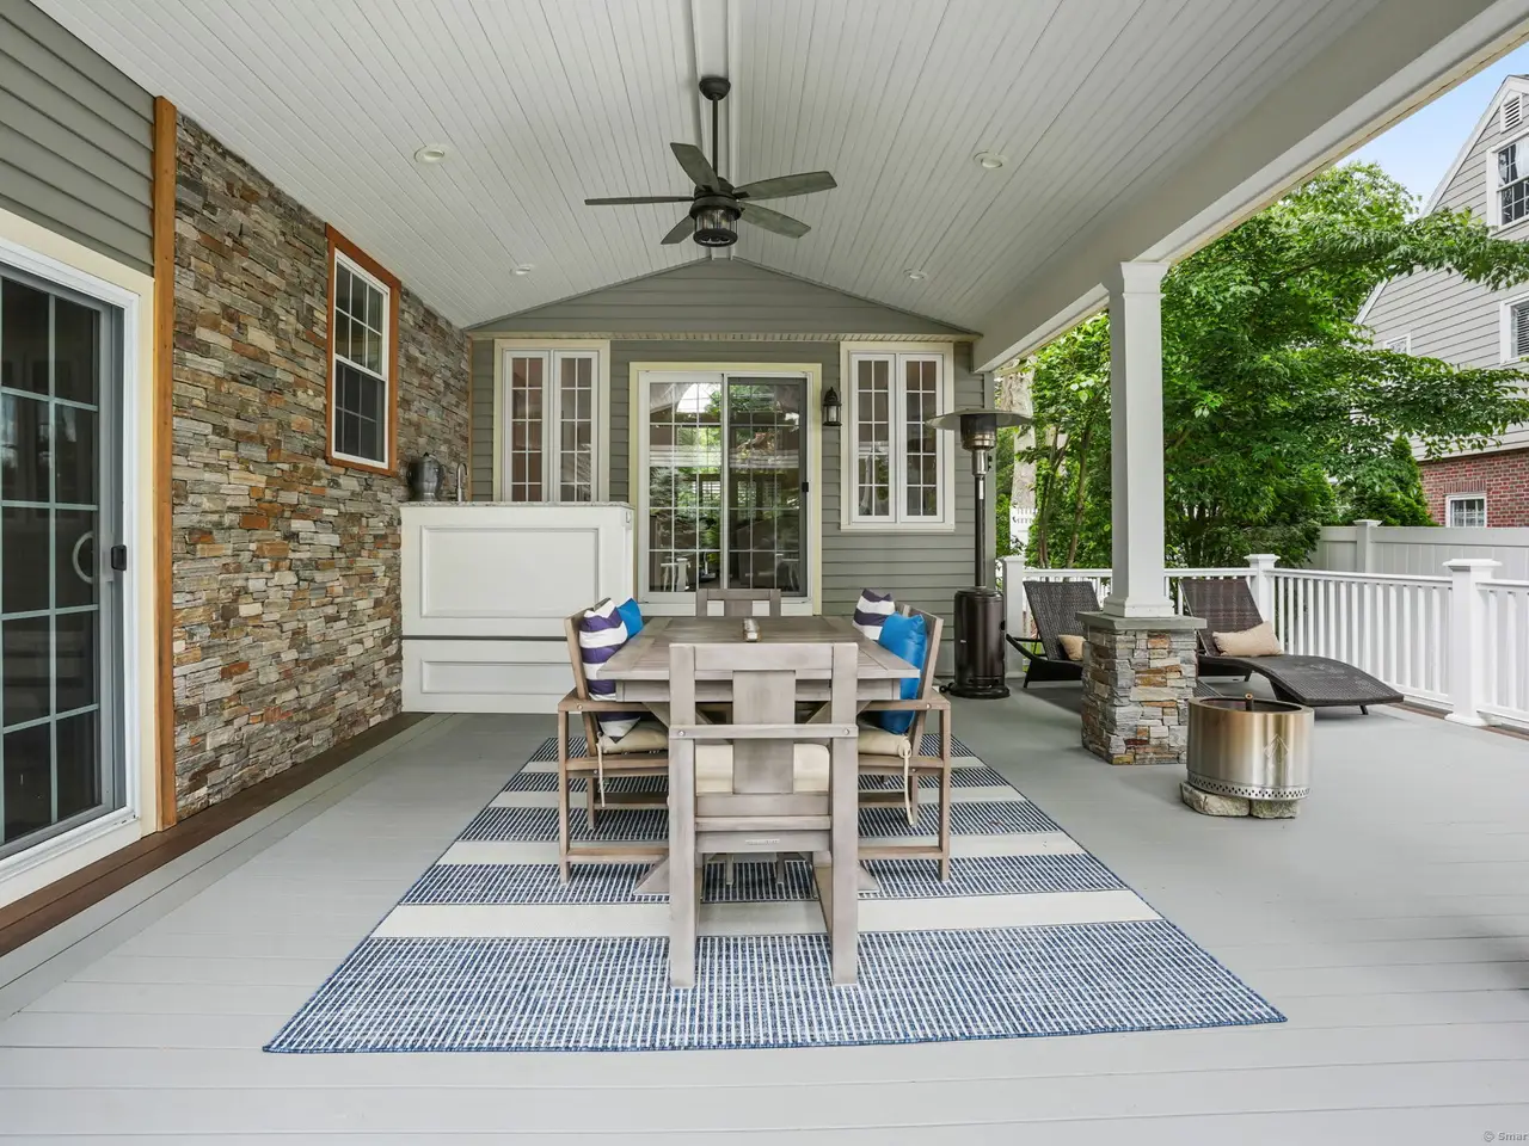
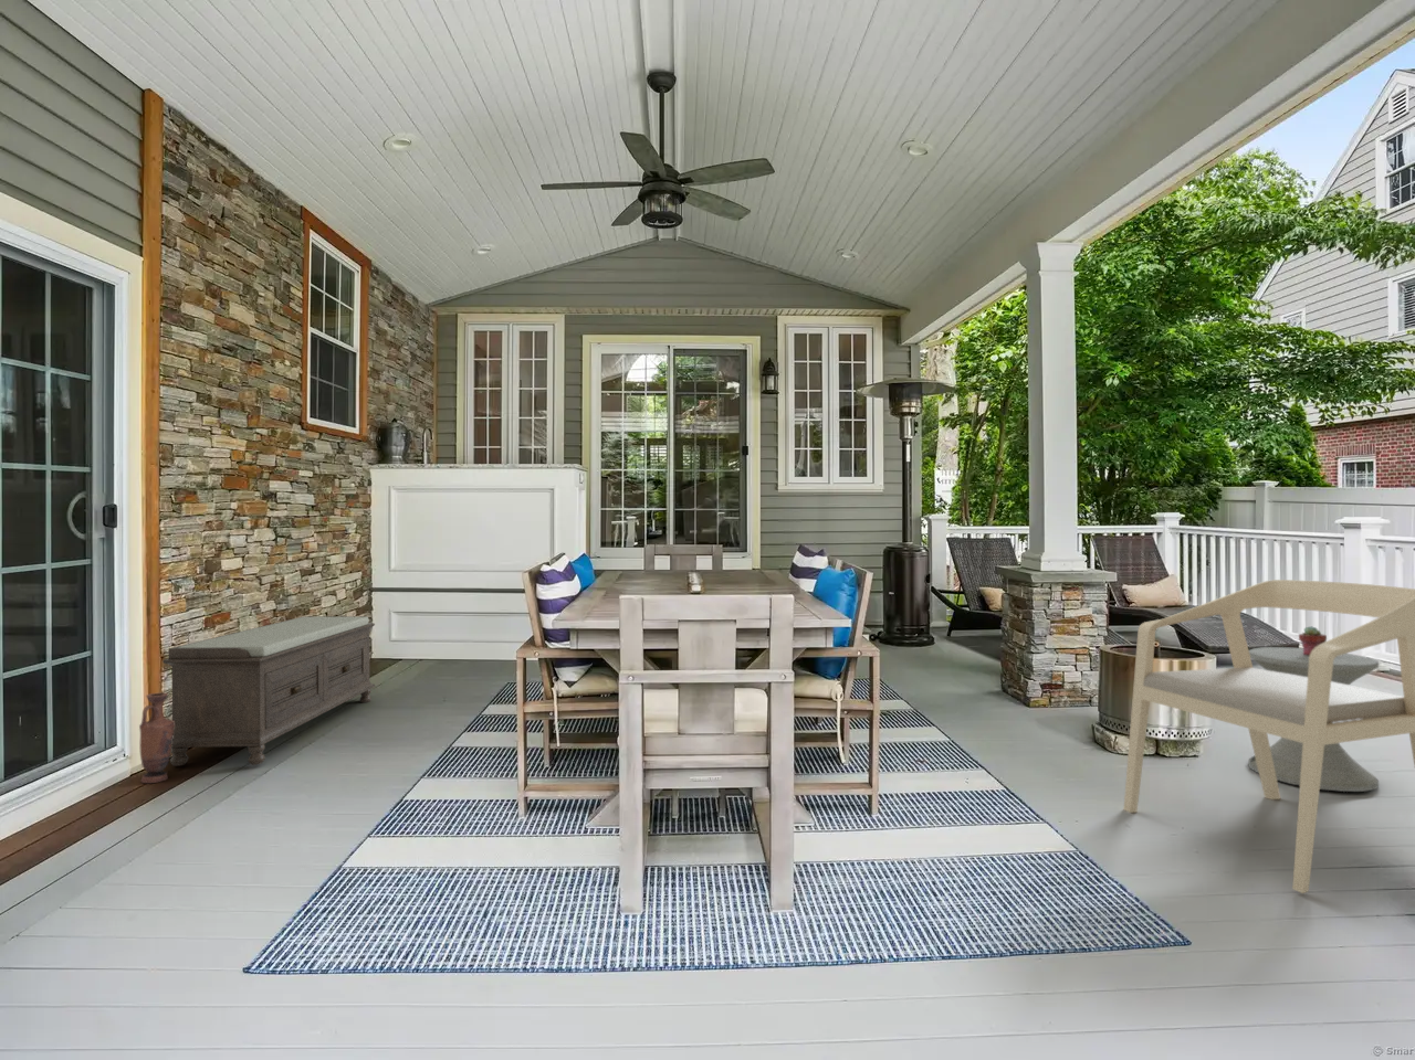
+ vase (157, 736)
+ potted succulent (1312, 639)
+ bench (285, 679)
+ armchair (1279, 710)
+ side table (1300, 742)
